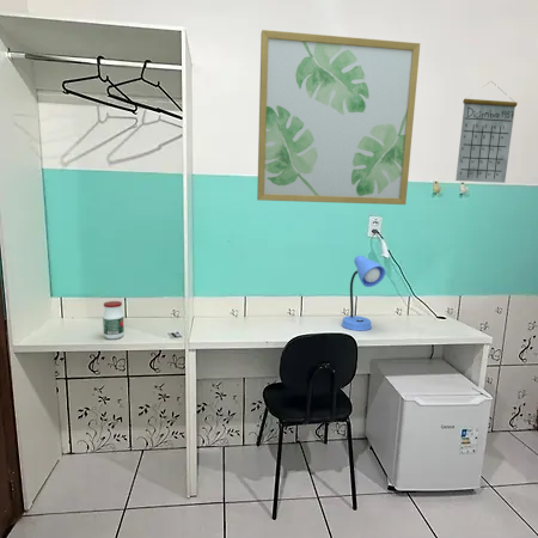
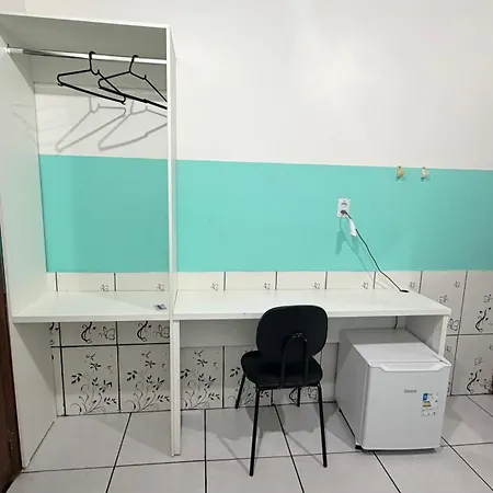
- desk lamp (365, 286)
- calendar (487, 132)
- wall art (337, 123)
- jar (112, 319)
